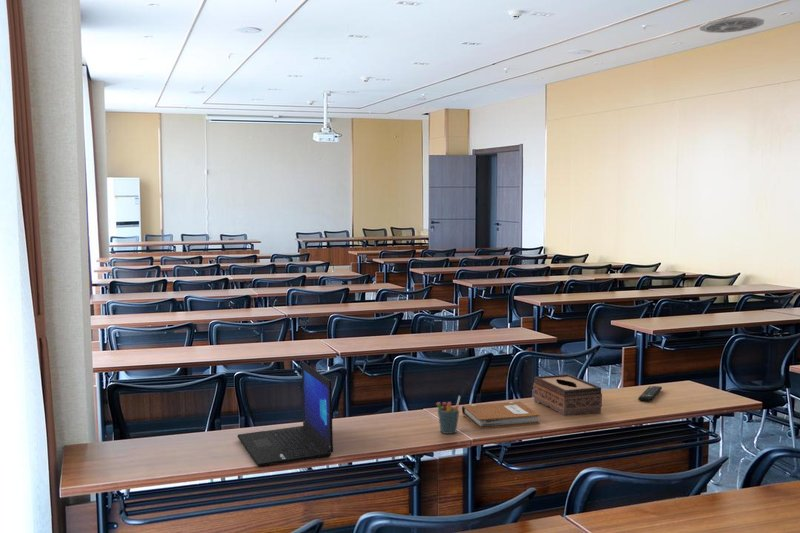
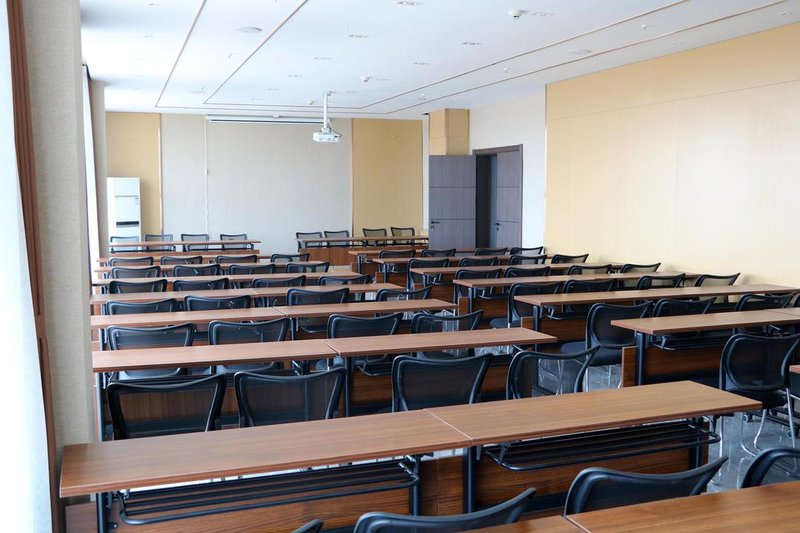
- ceiling vent (731, 26)
- laptop (284, 428)
- remote control (650, 393)
- pen holder (448, 414)
- tissue box (566, 394)
- notebook (501, 413)
